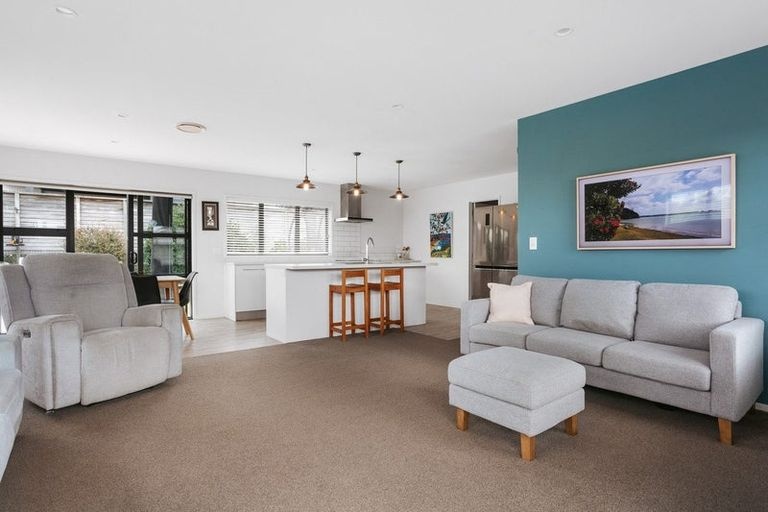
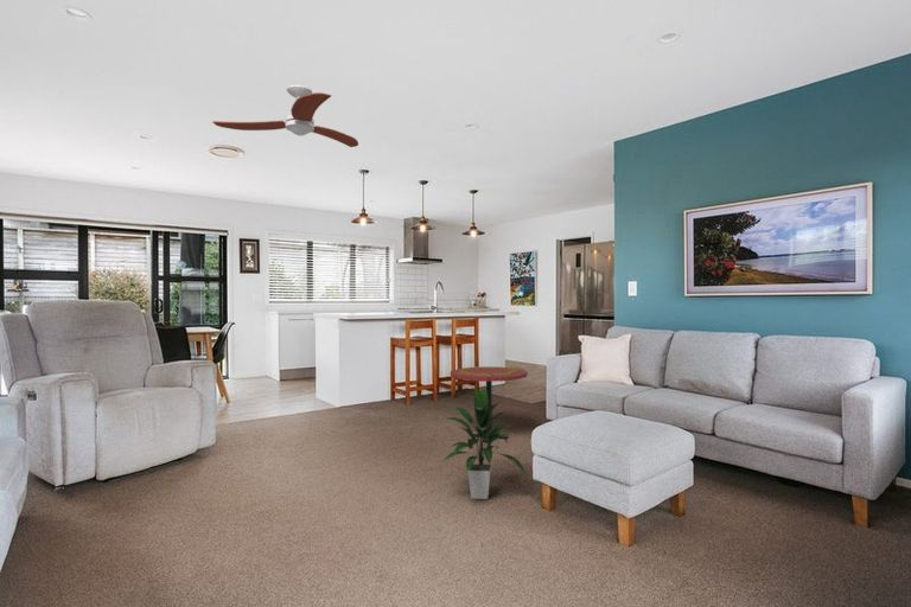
+ ceiling fan (291, 109)
+ indoor plant (482, 442)
+ side table (489, 403)
